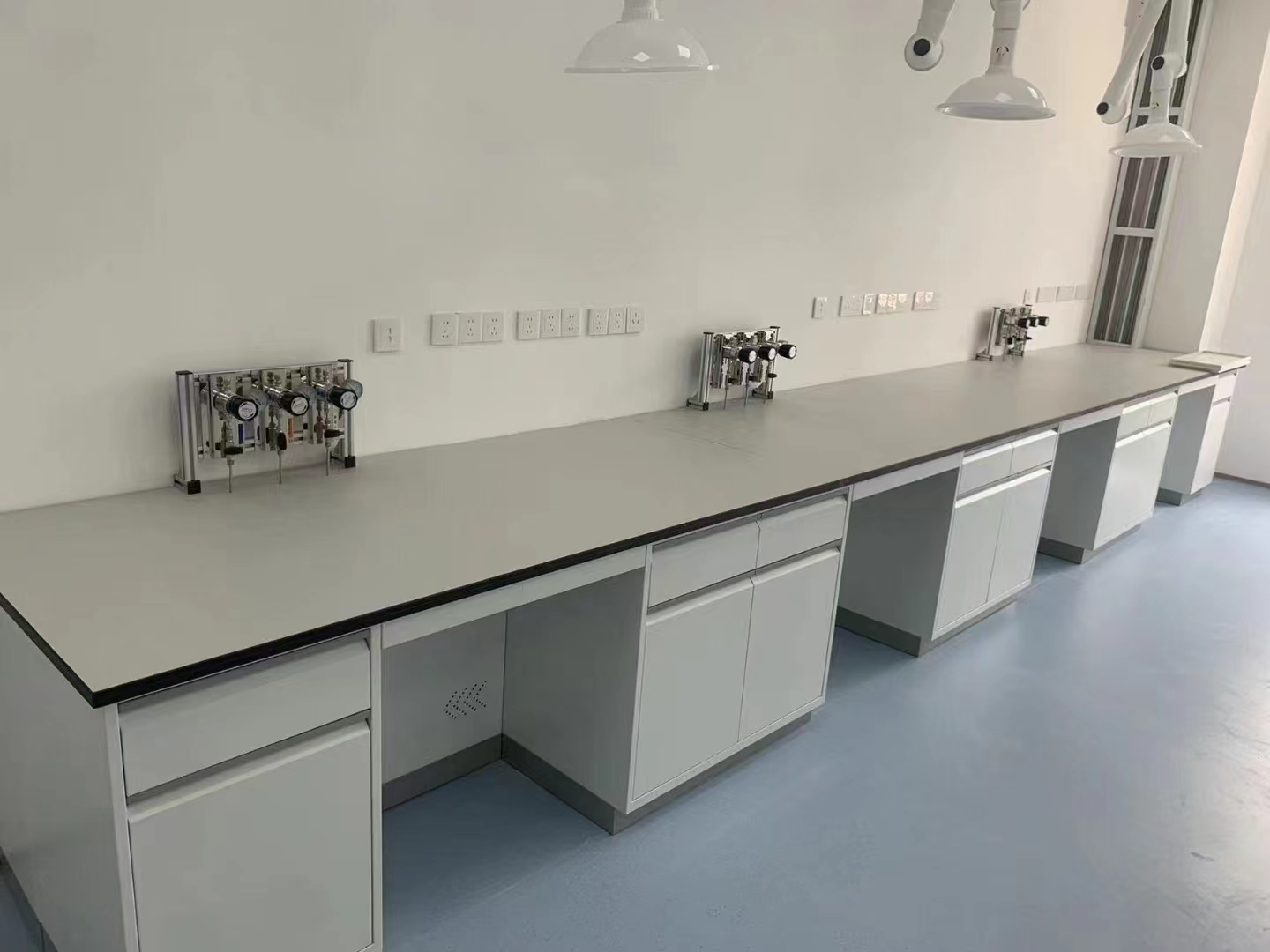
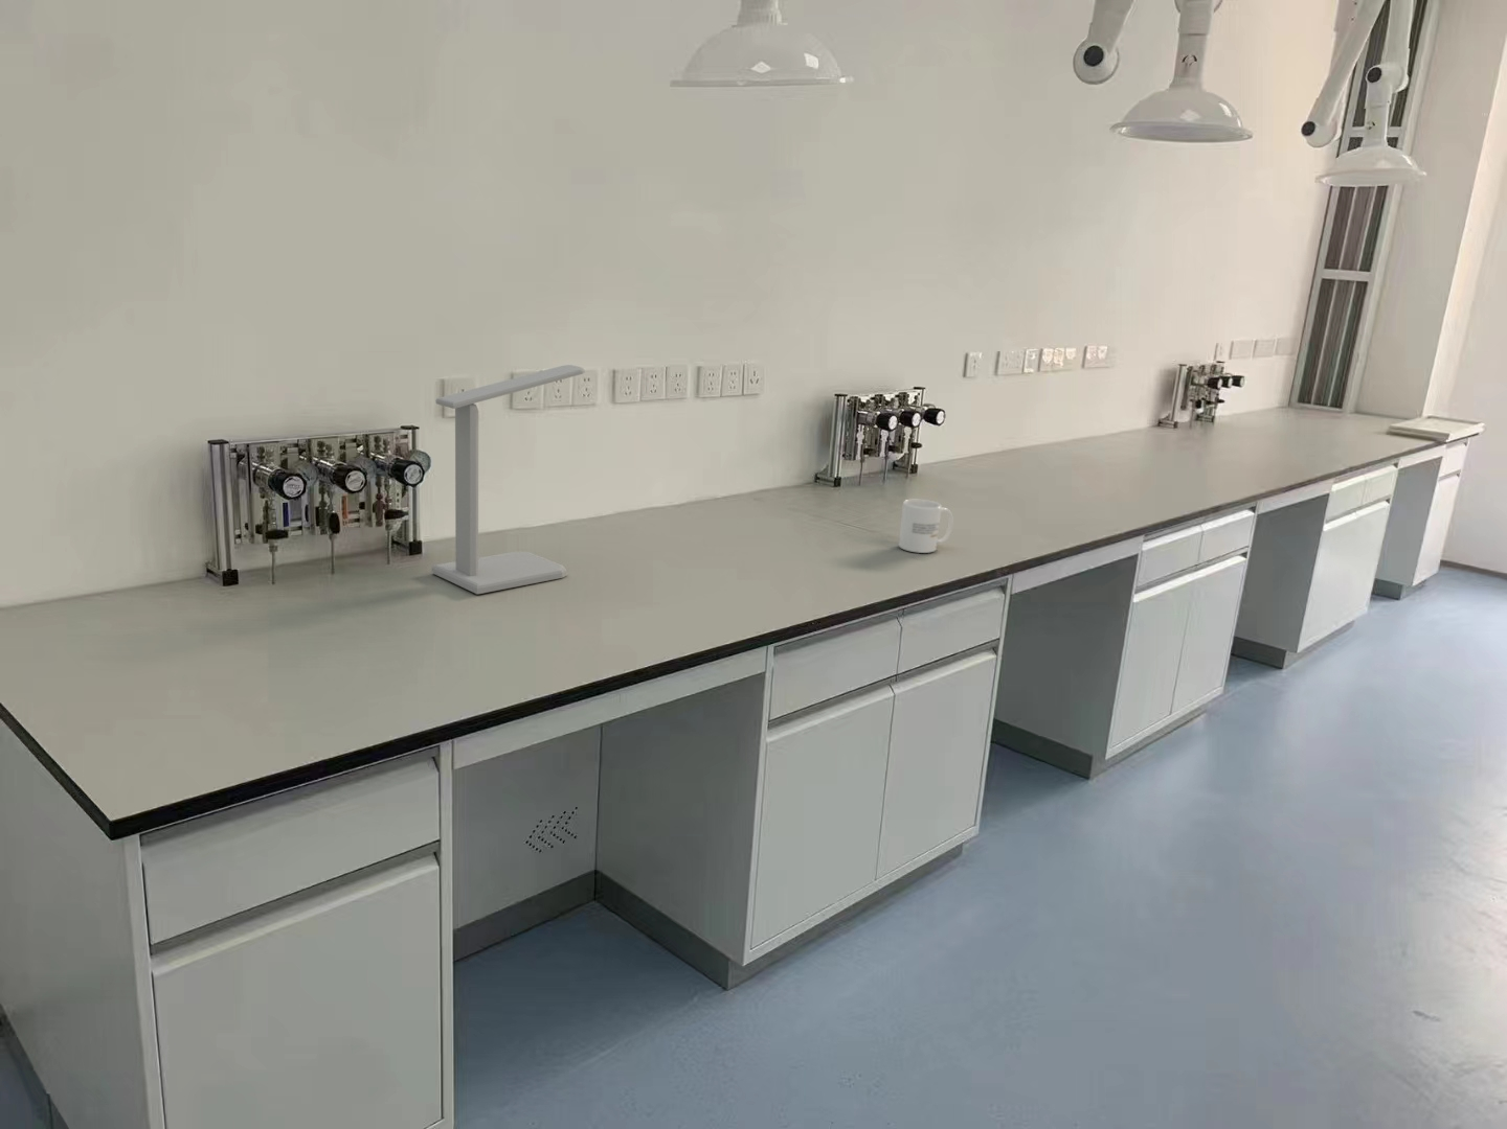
+ desk lamp (477, 472)
+ mug (924, 525)
